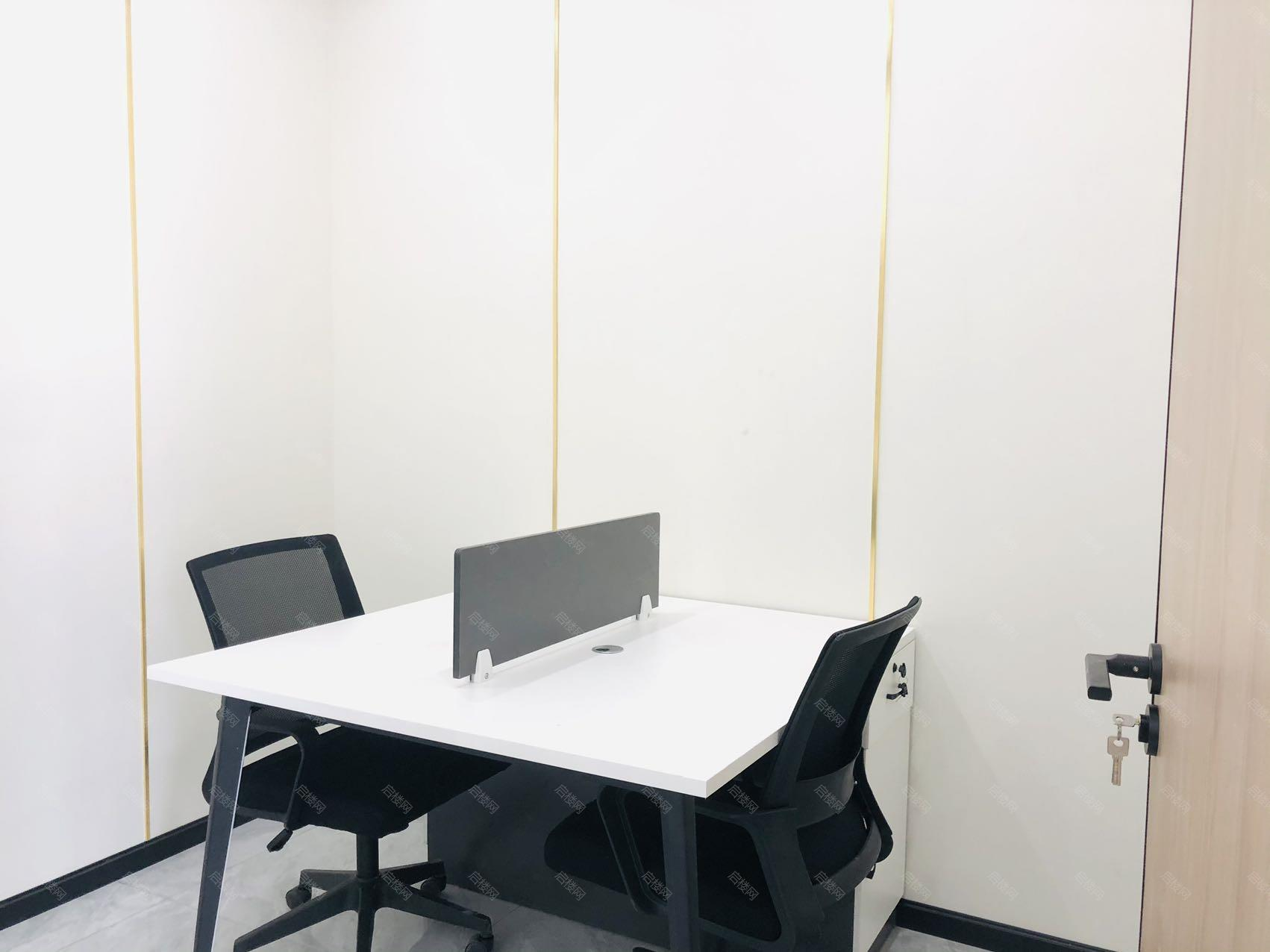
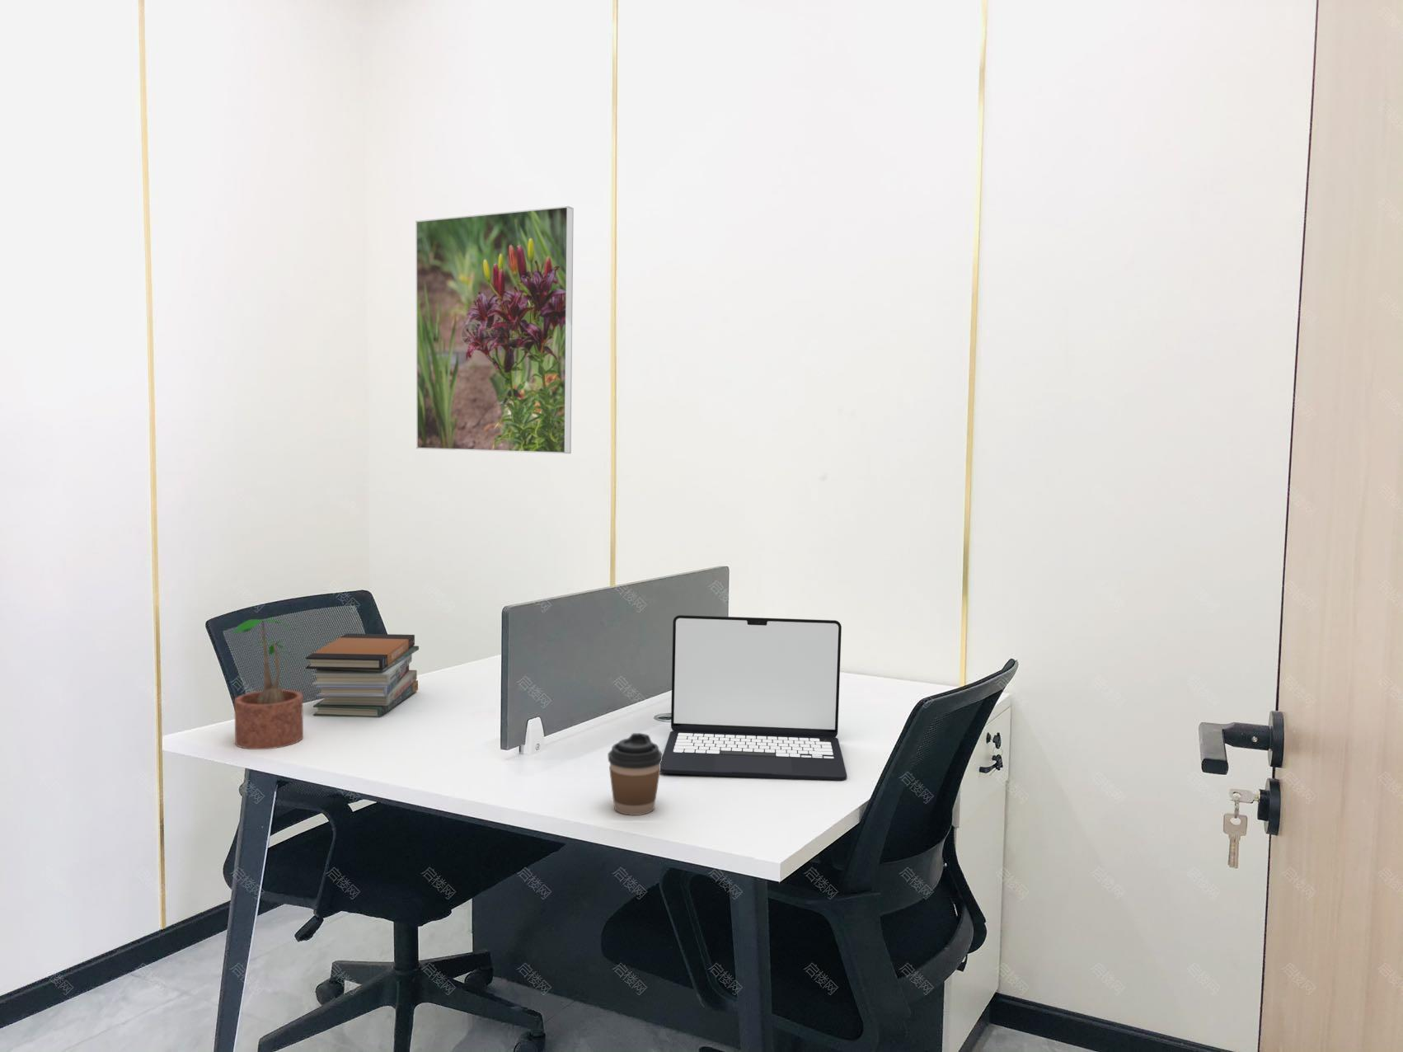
+ book stack (366, 674)
+ potted plant (265, 678)
+ laptop (755, 693)
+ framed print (490, 334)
+ coffee cup (635, 772)
